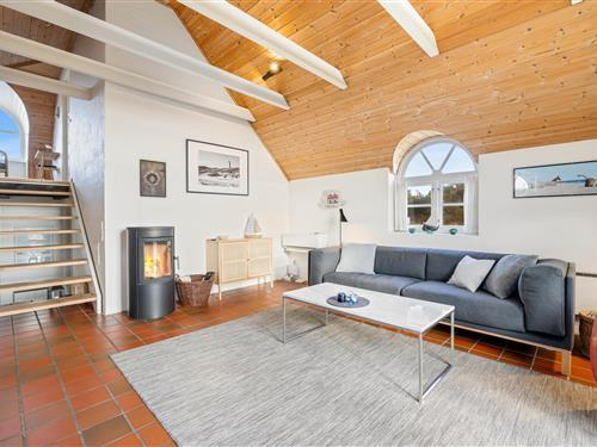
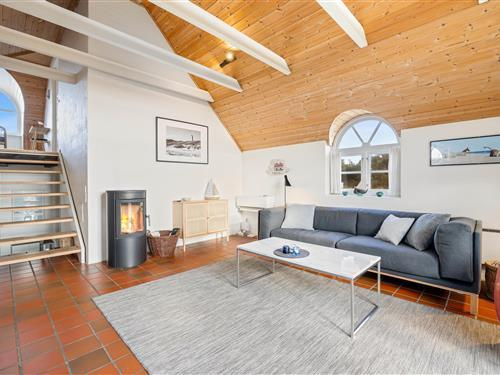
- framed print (153, 179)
